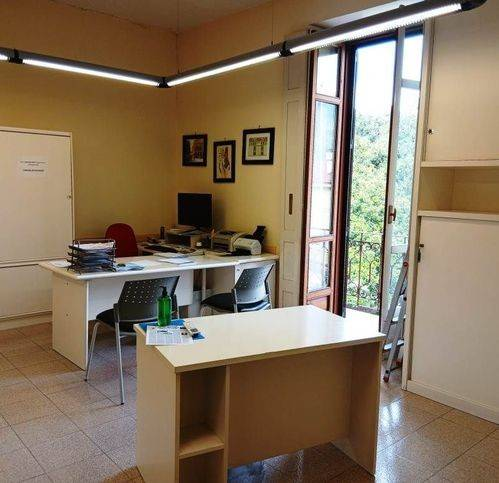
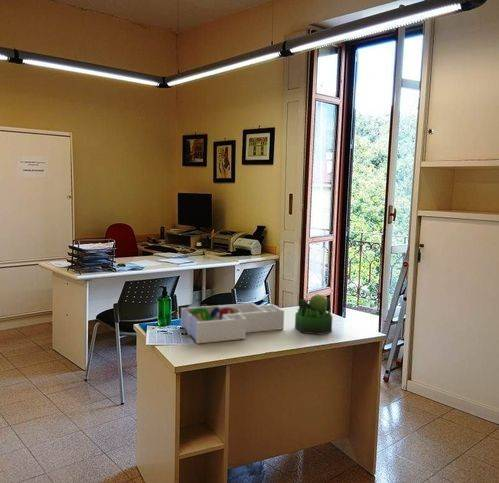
+ desk organizer (235, 320)
+ plant (314, 311)
